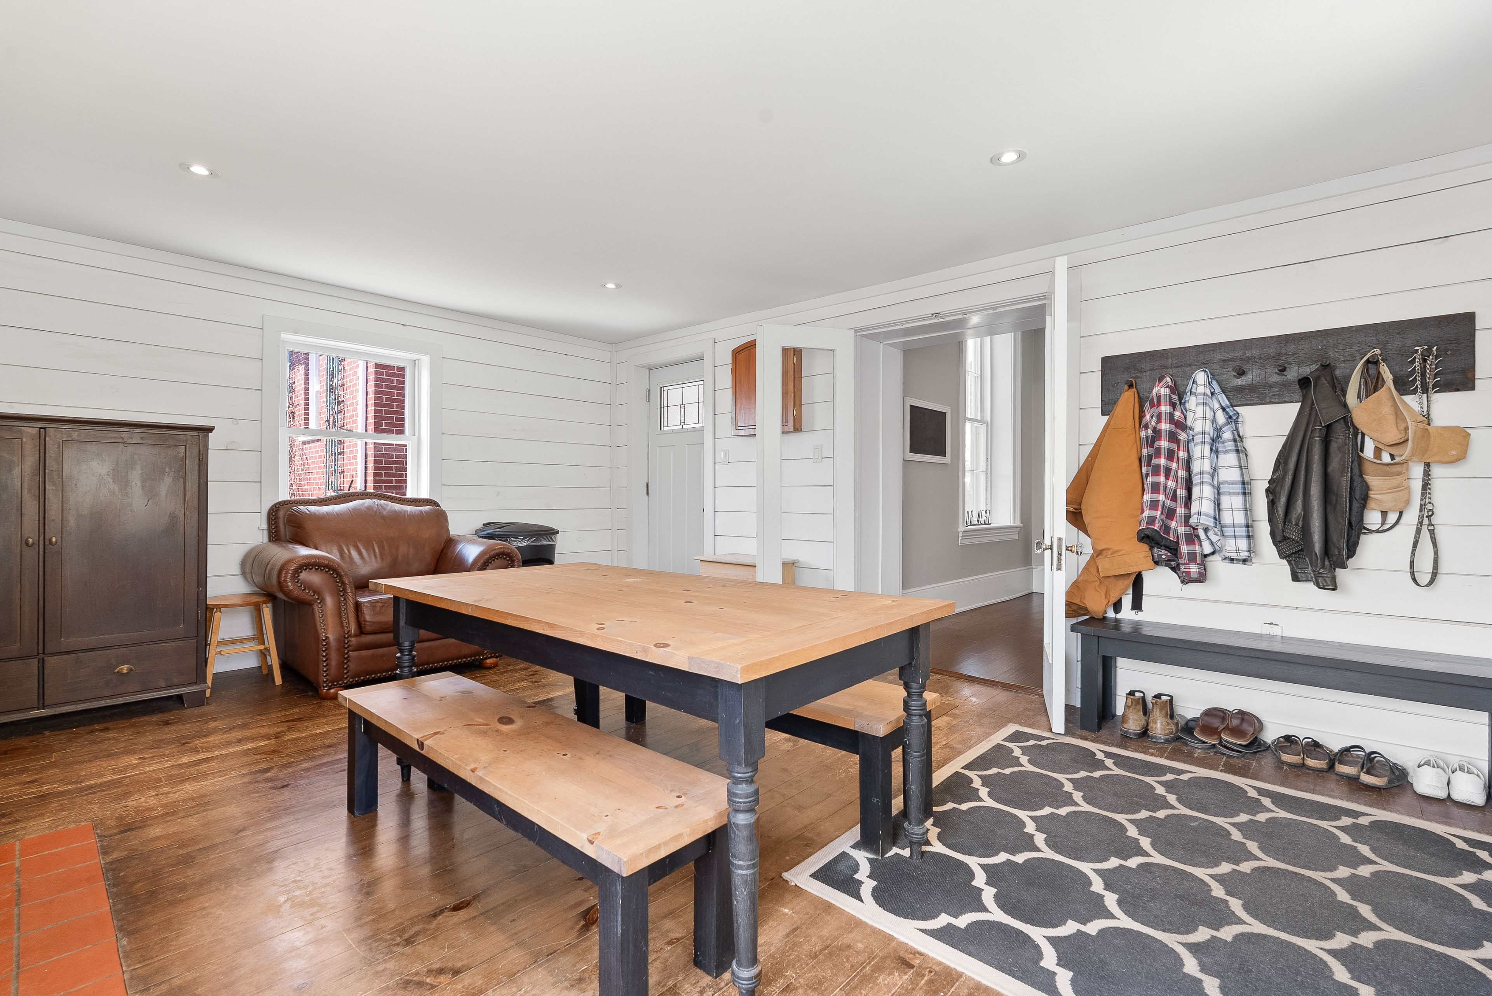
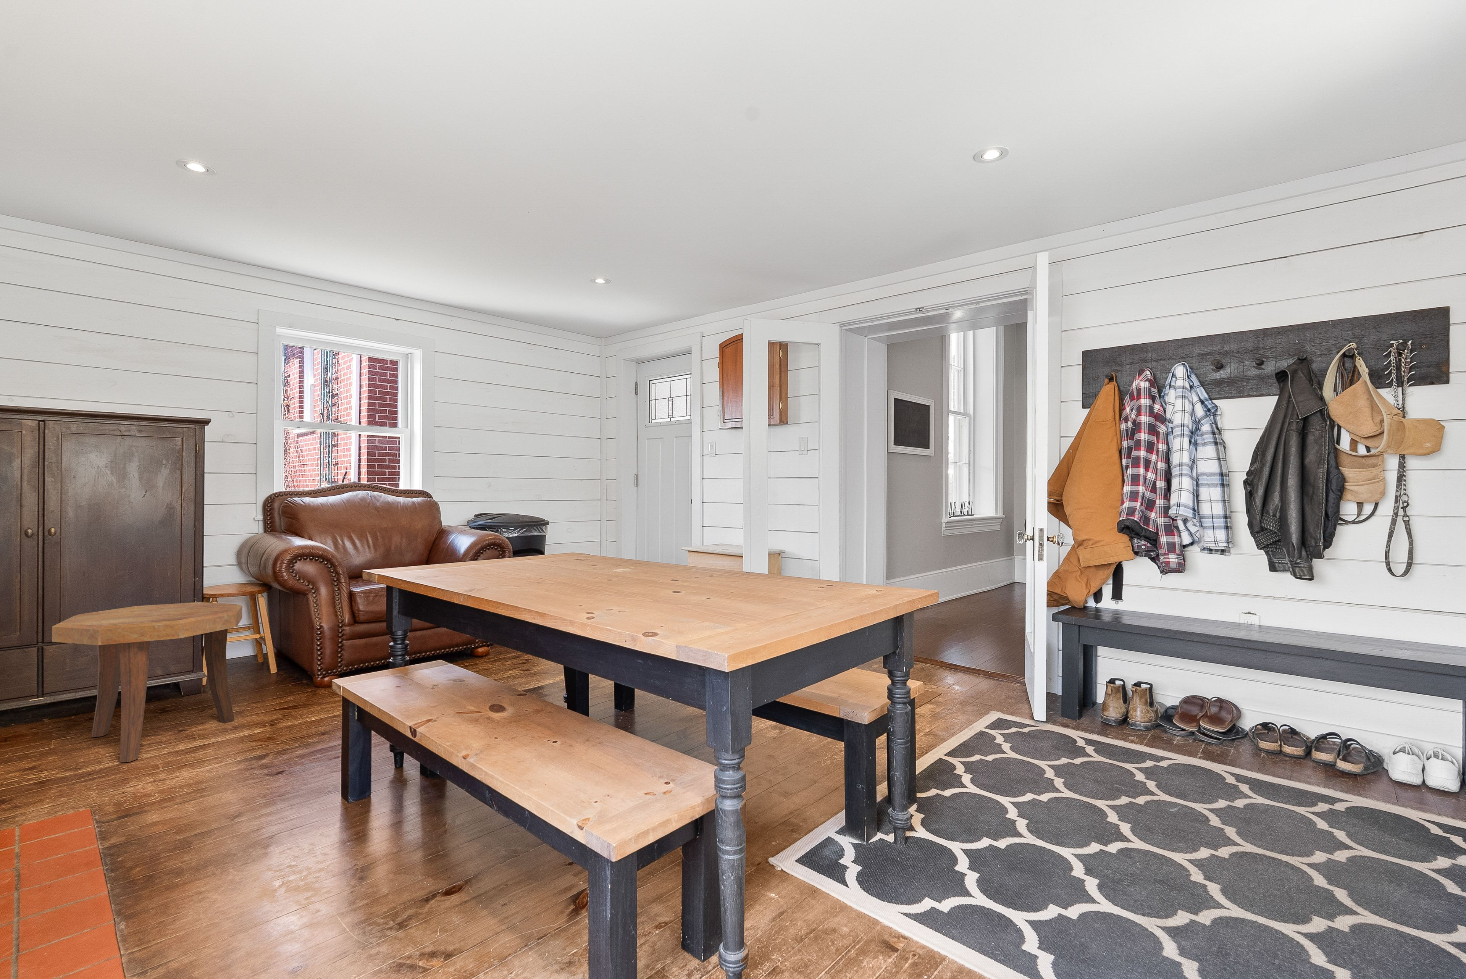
+ side table (147, 674)
